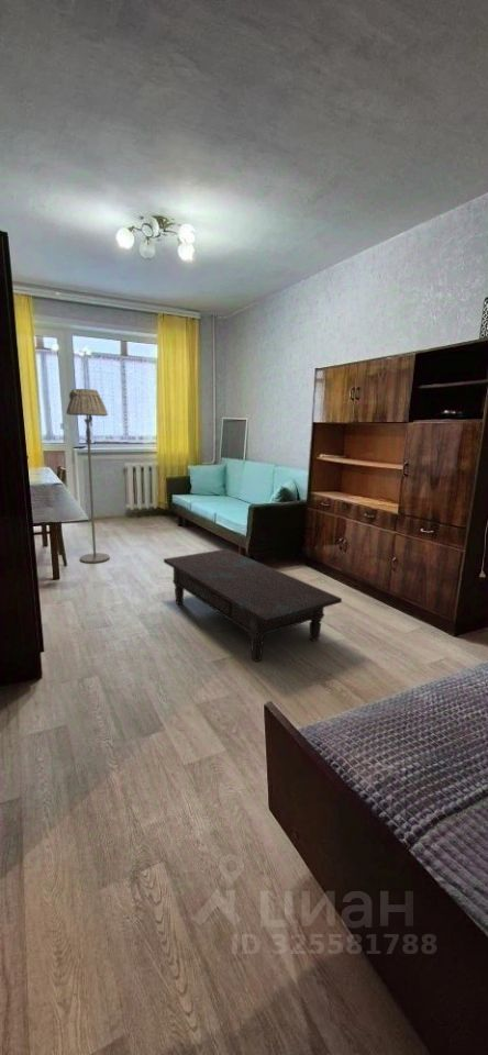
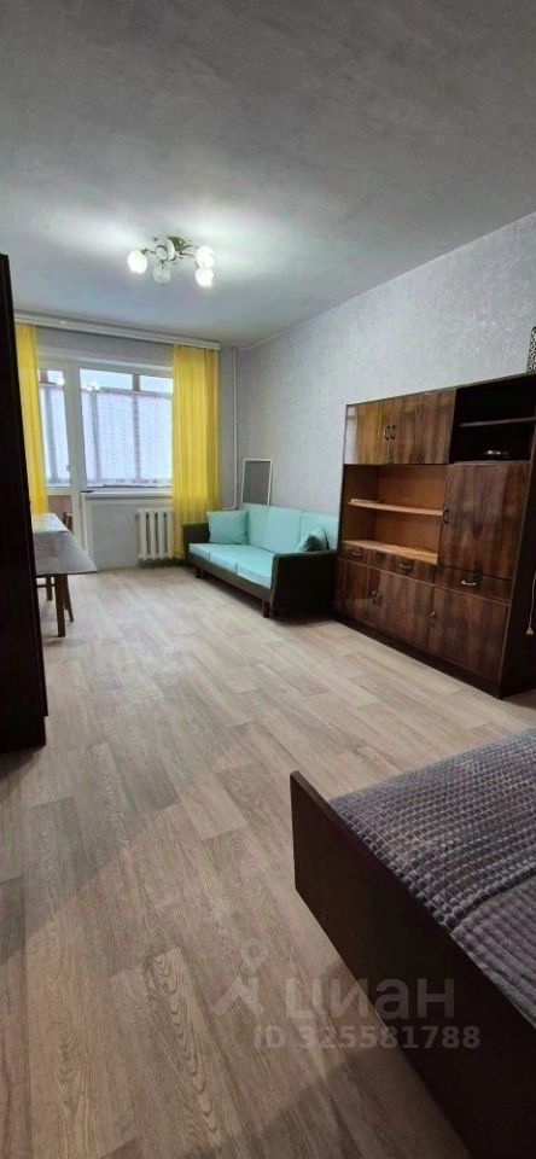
- floor lamp (90, 477)
- coffee table (241, 598)
